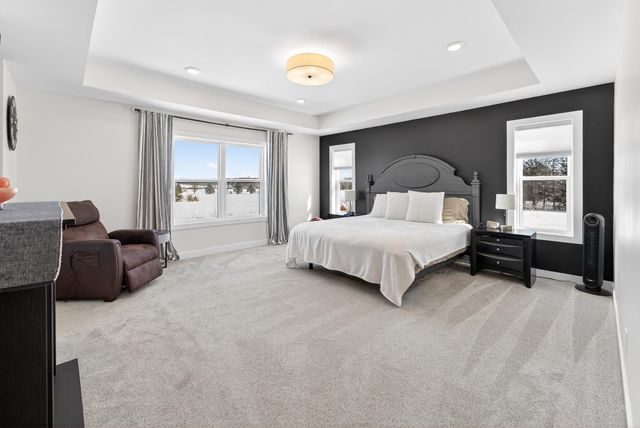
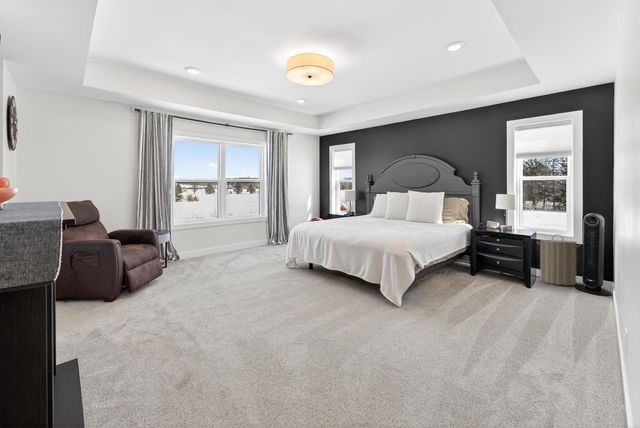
+ laundry hamper (557, 258)
